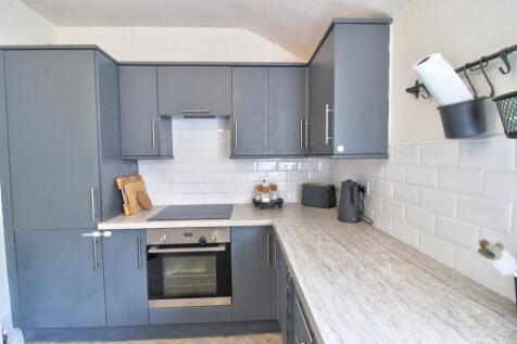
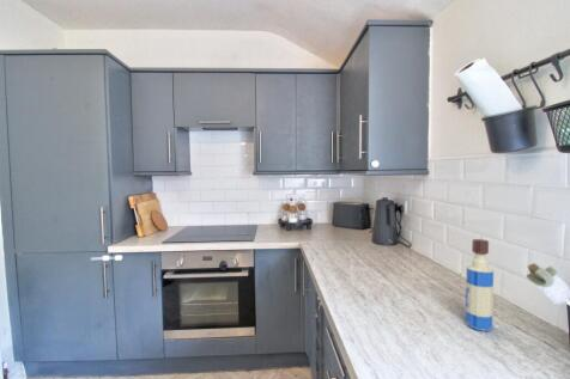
+ tequila bottle (479, 283)
